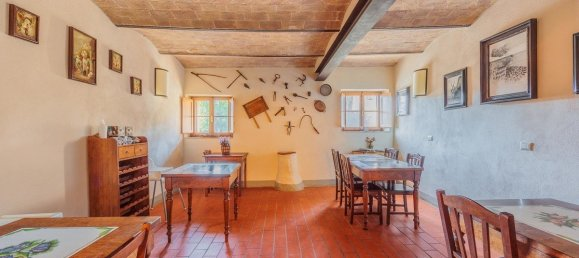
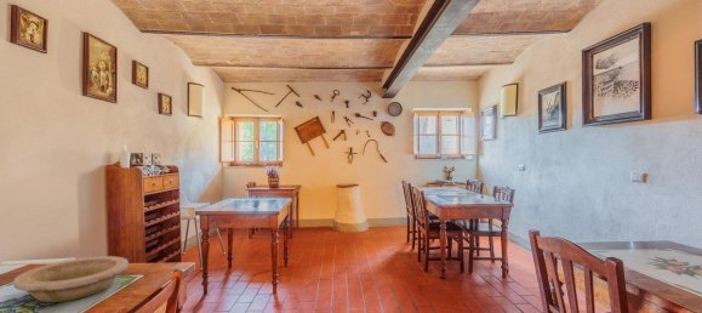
+ bowl (75, 279)
